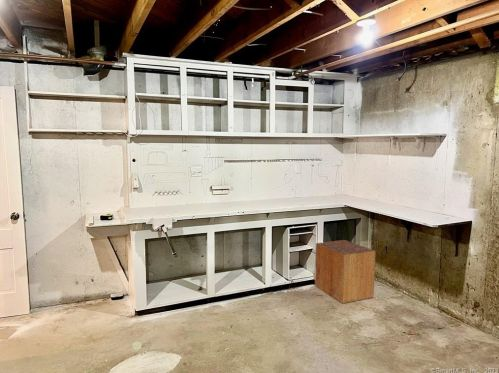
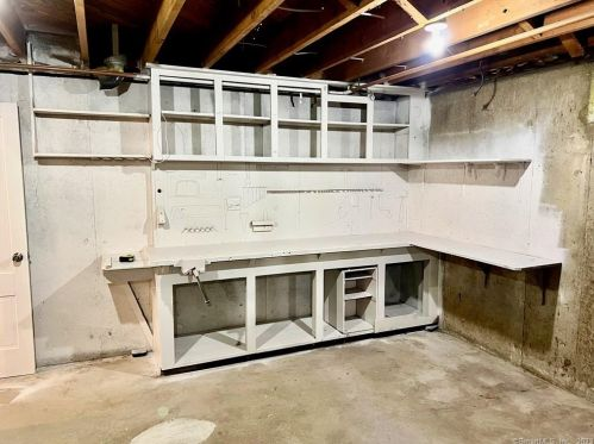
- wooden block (343, 269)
